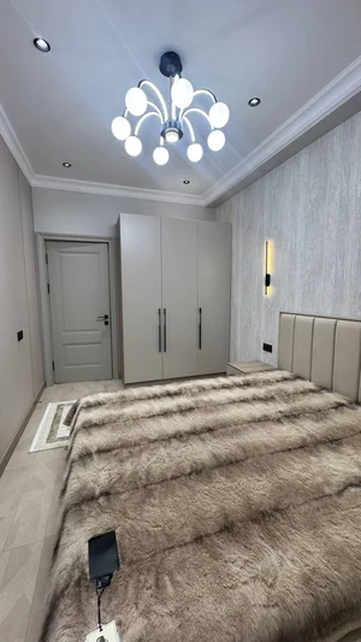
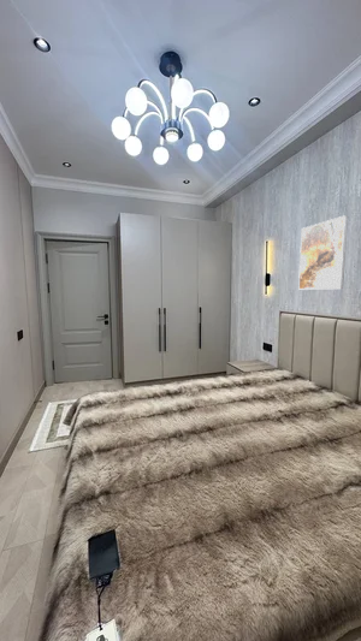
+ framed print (320, 256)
